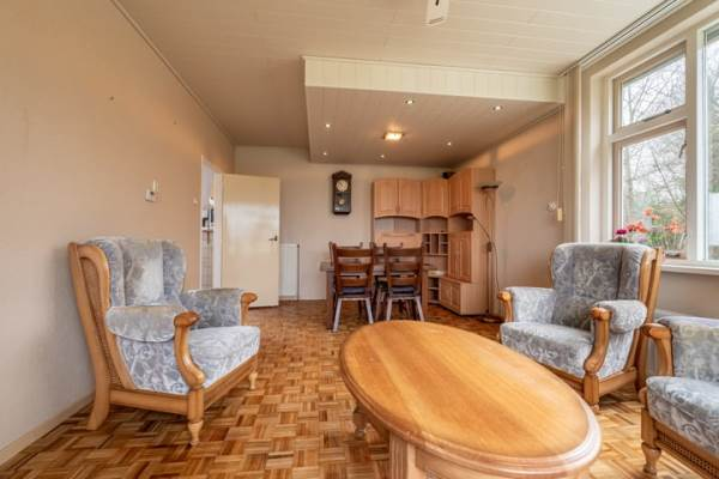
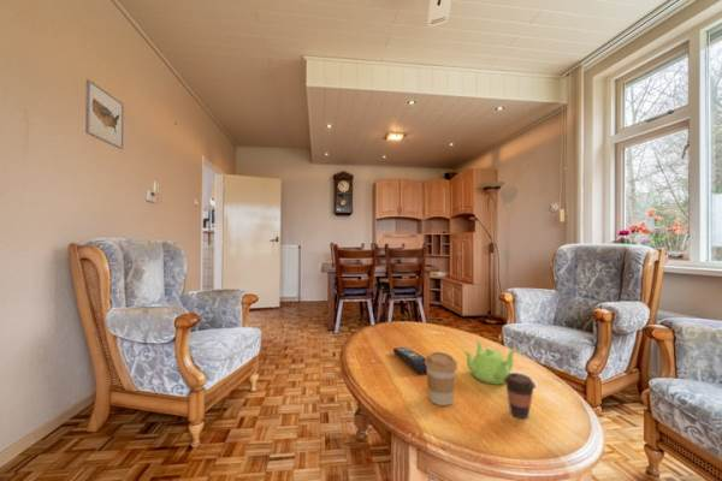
+ coffee cup (519, 396)
+ remote control (410, 357)
+ wall art (106, 117)
+ coffee cup (440, 378)
+ teapot (490, 363)
